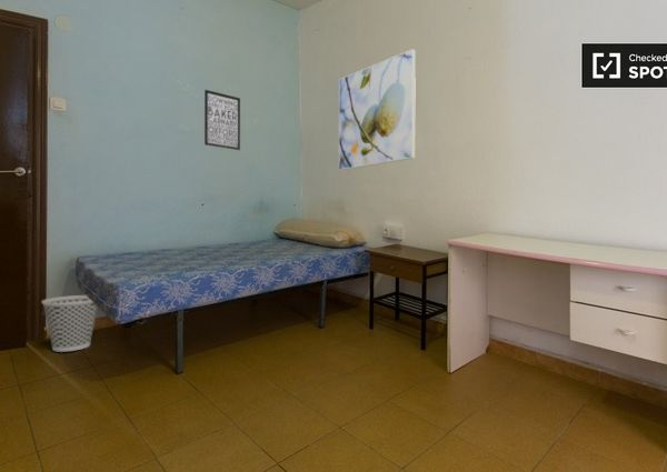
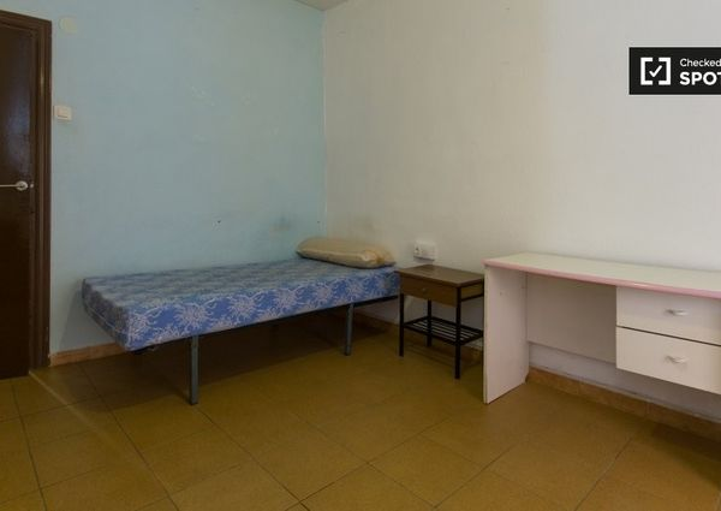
- wastebasket (71, 322)
- wall art (222, 120)
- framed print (374, 114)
